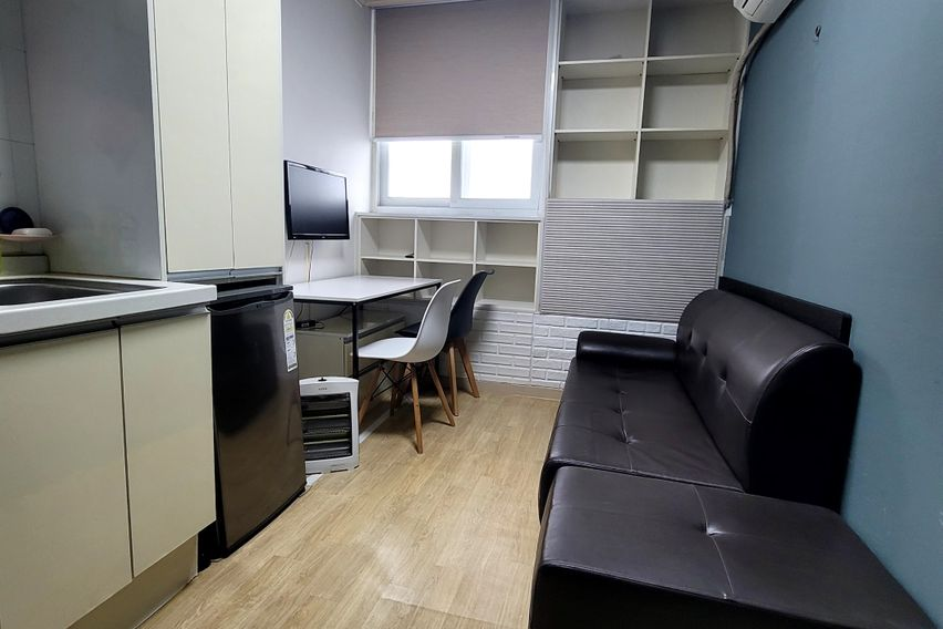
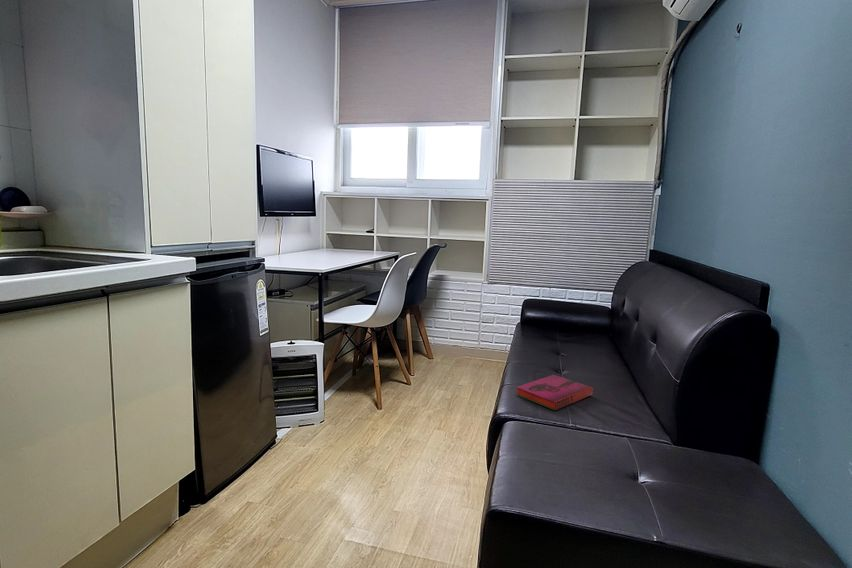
+ hardback book (554, 391)
